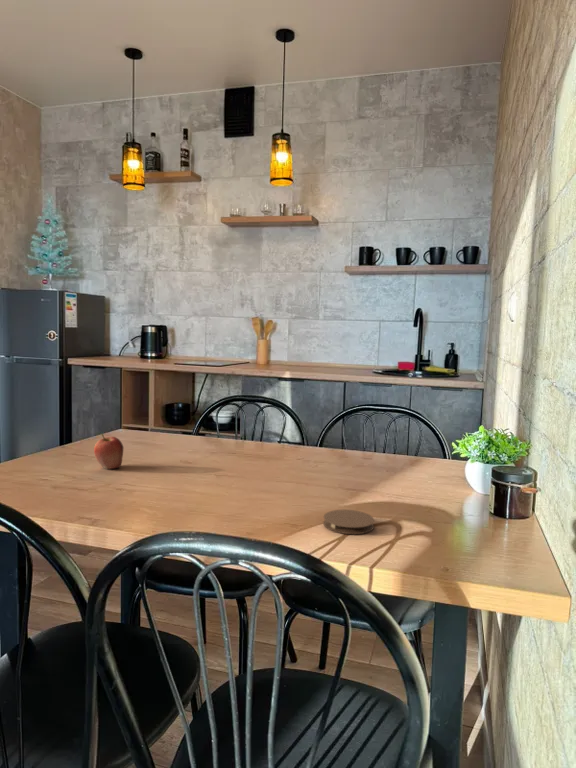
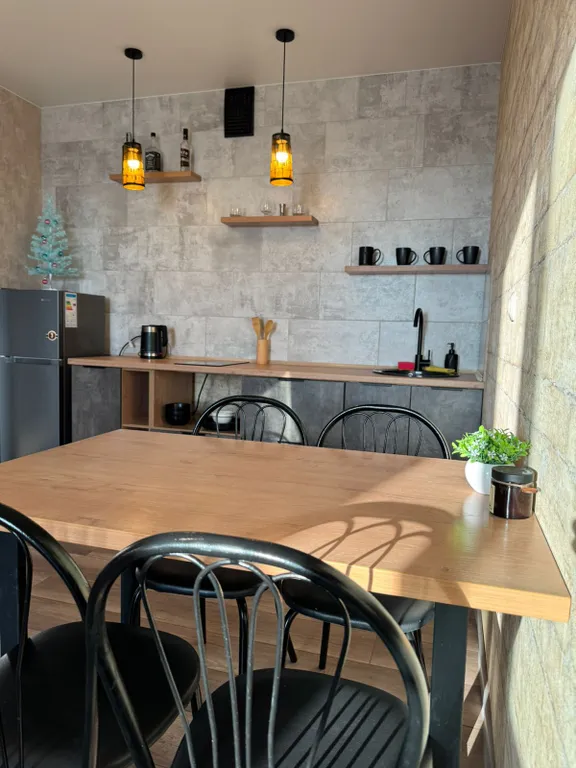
- coaster (348, 521)
- fruit (108, 450)
